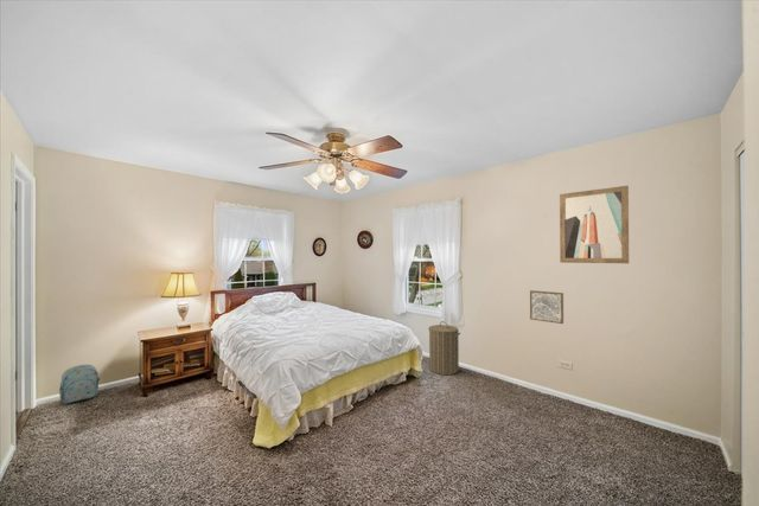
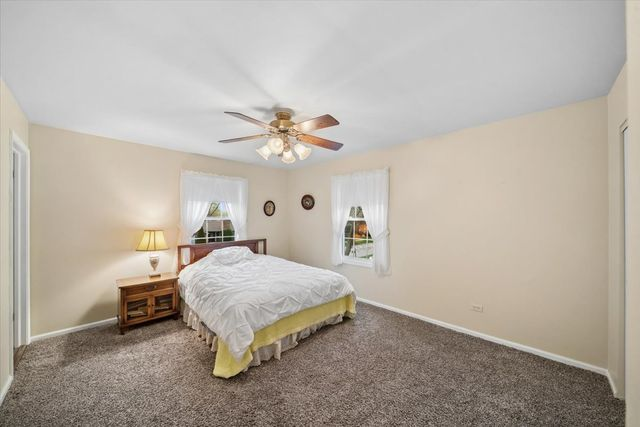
- wall art (546, 306)
- laundry hamper (444, 345)
- backpack (79, 383)
- wall art (592, 226)
